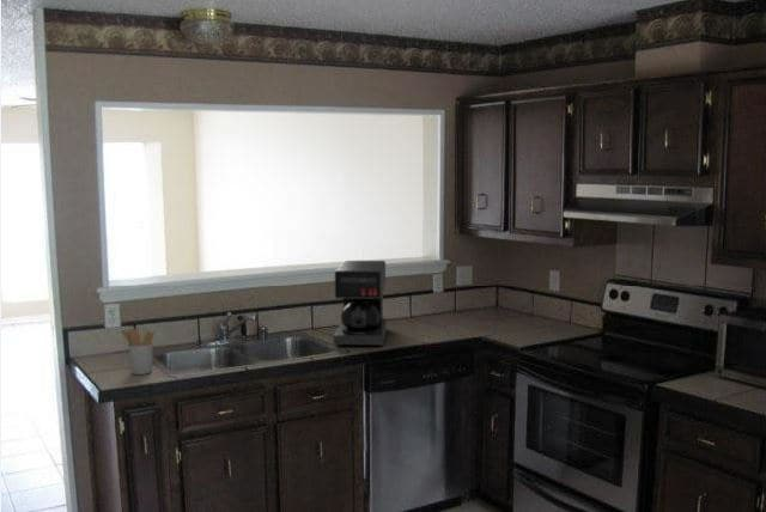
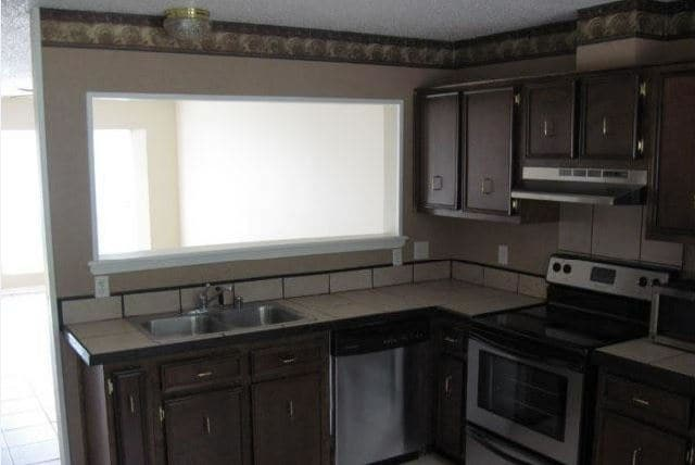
- coffee maker (361, 301)
- utensil holder (136, 349)
